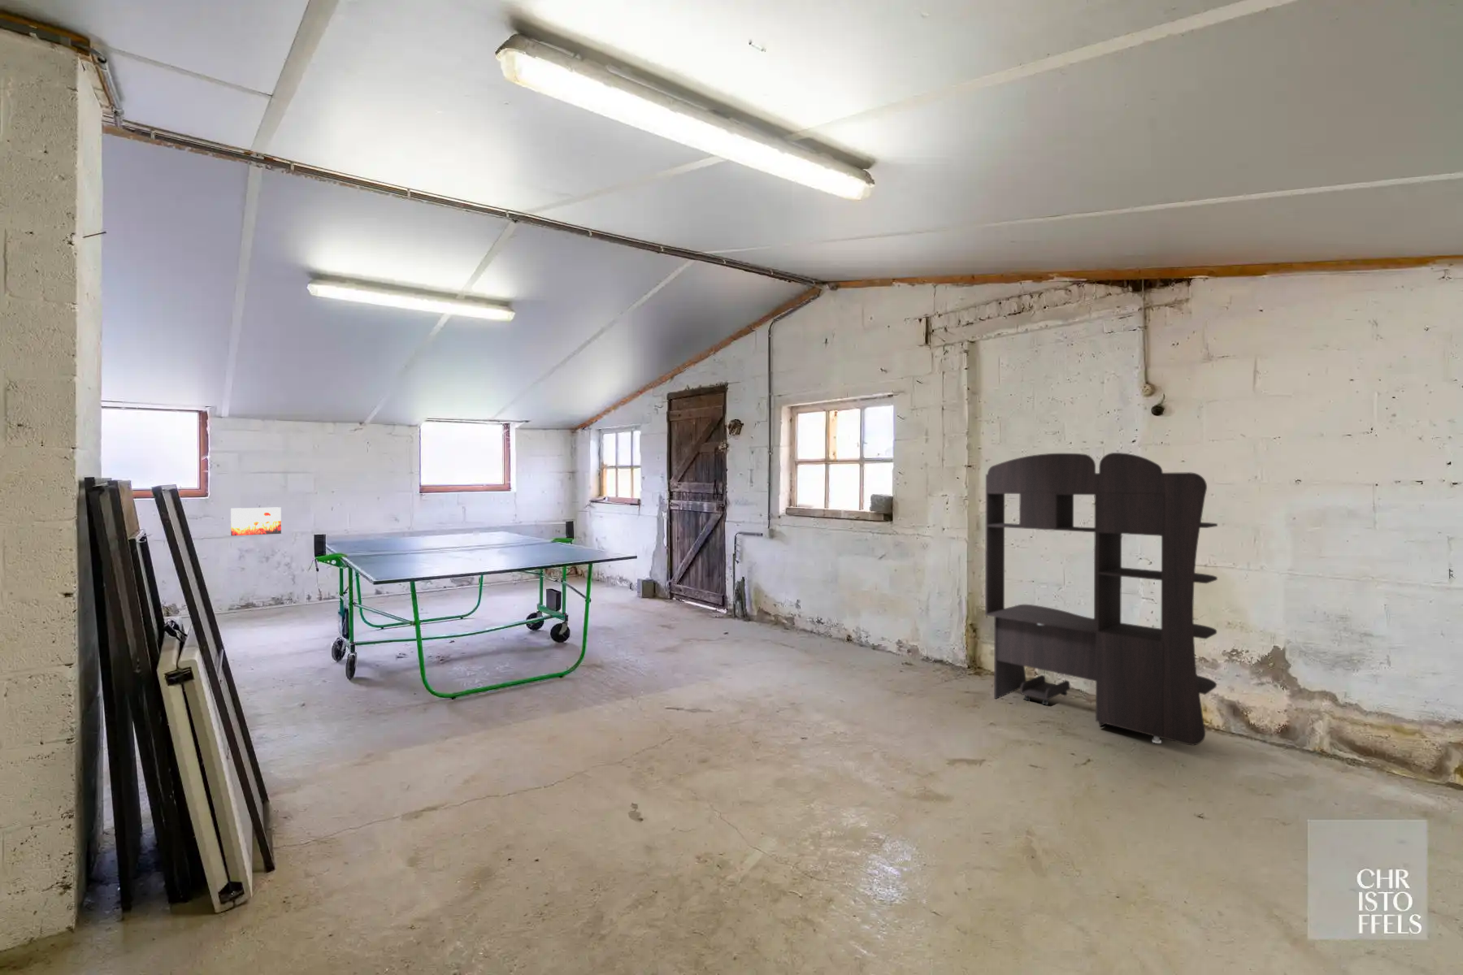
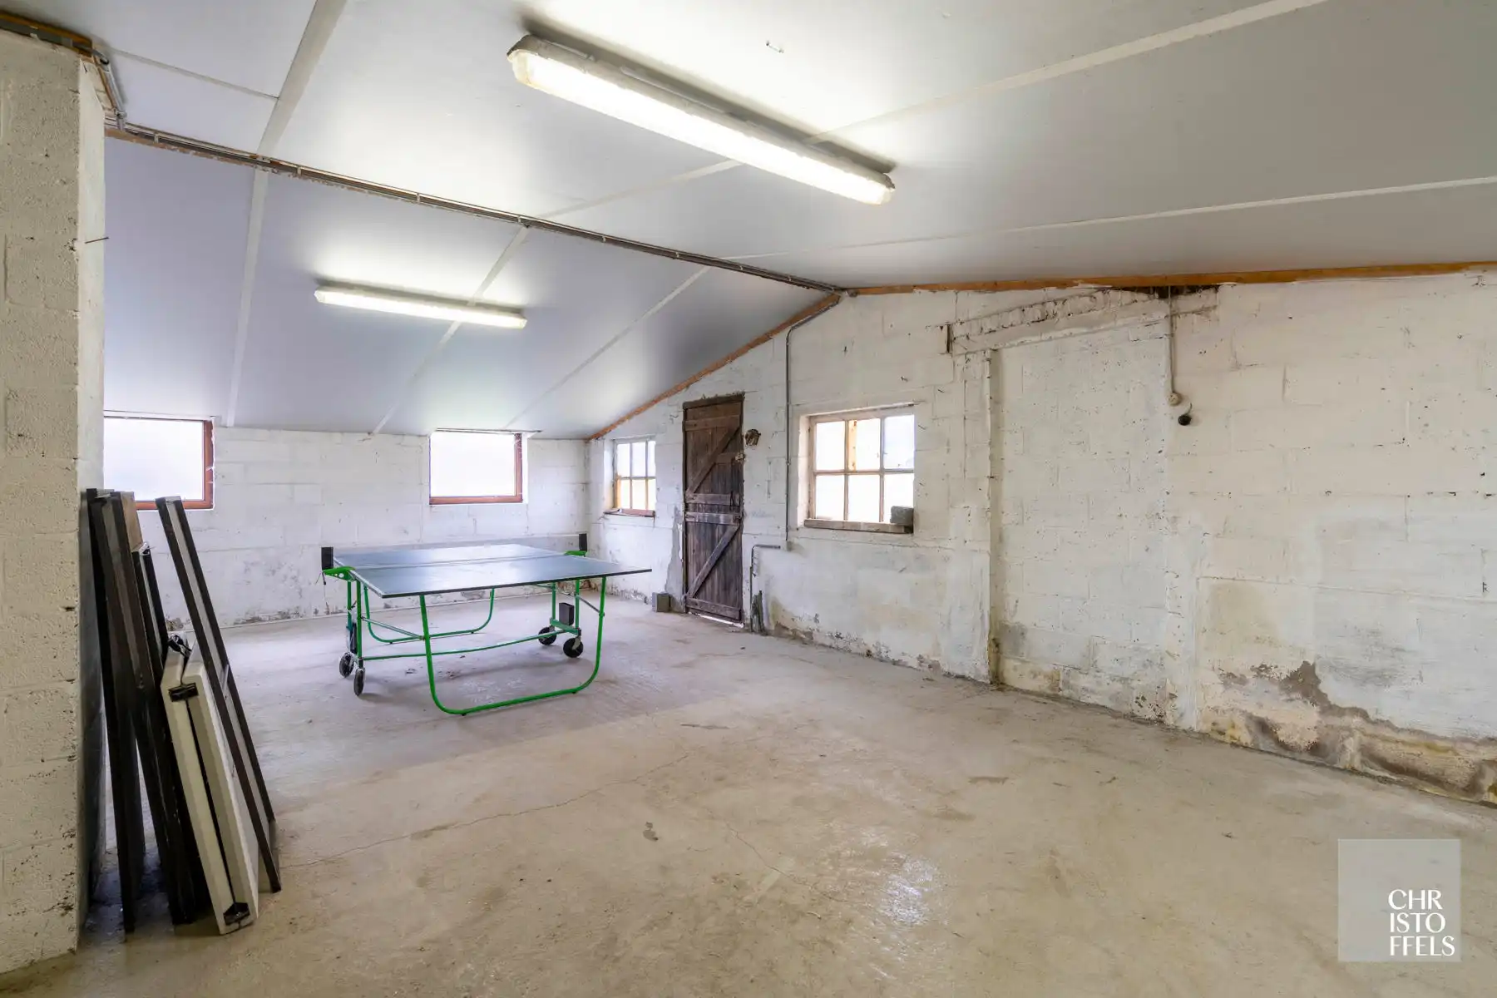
- wall art (256, 521)
- shelving unit (1101, 584)
